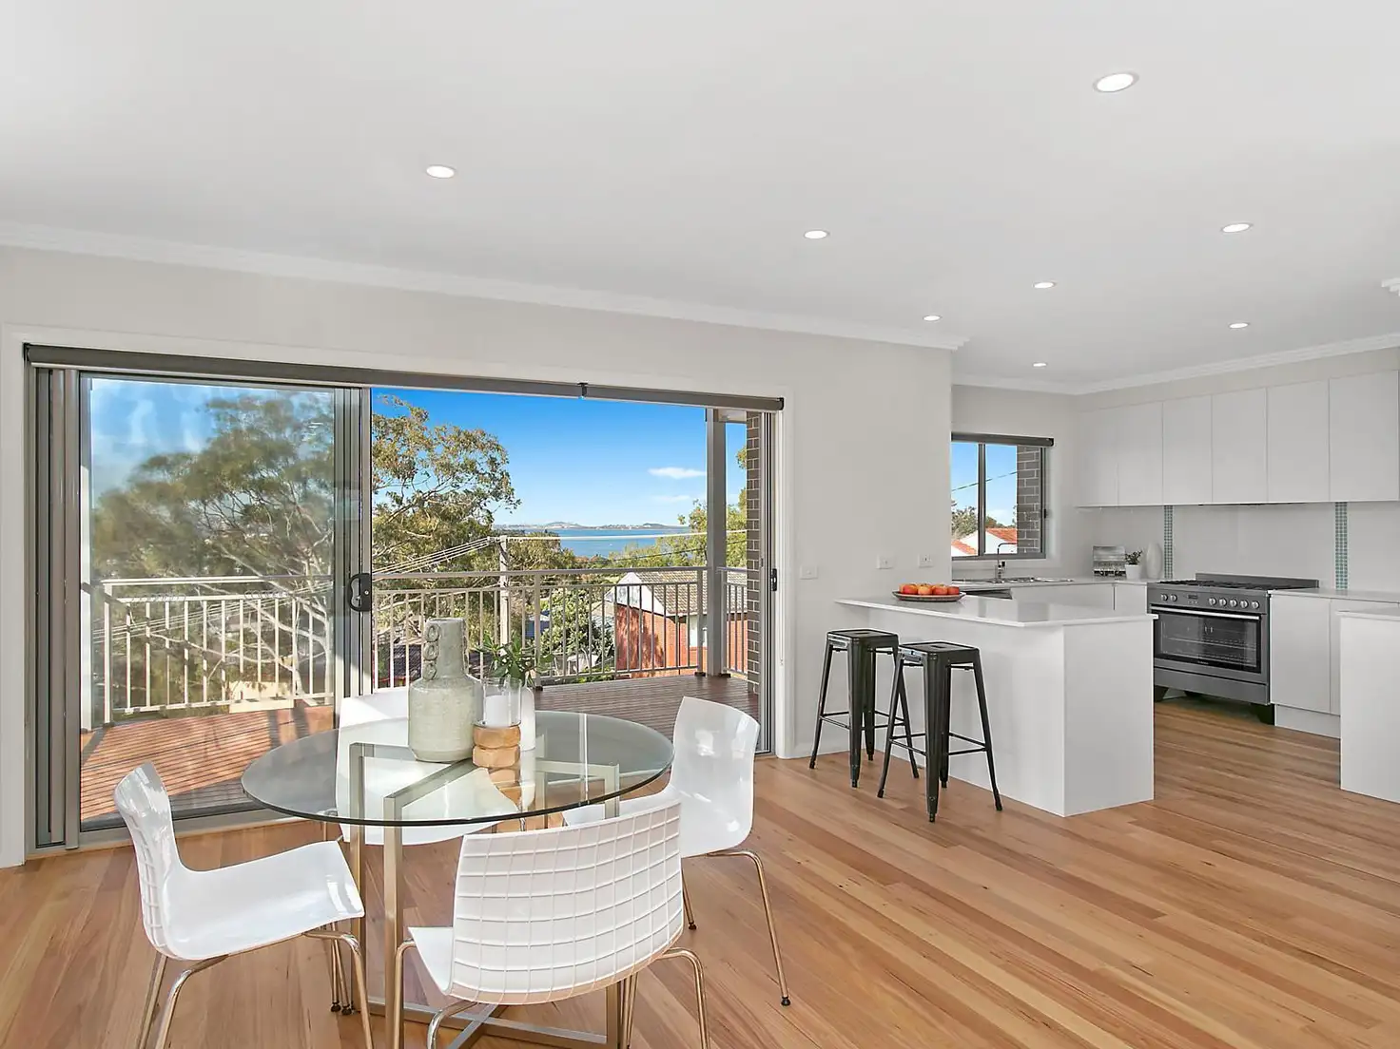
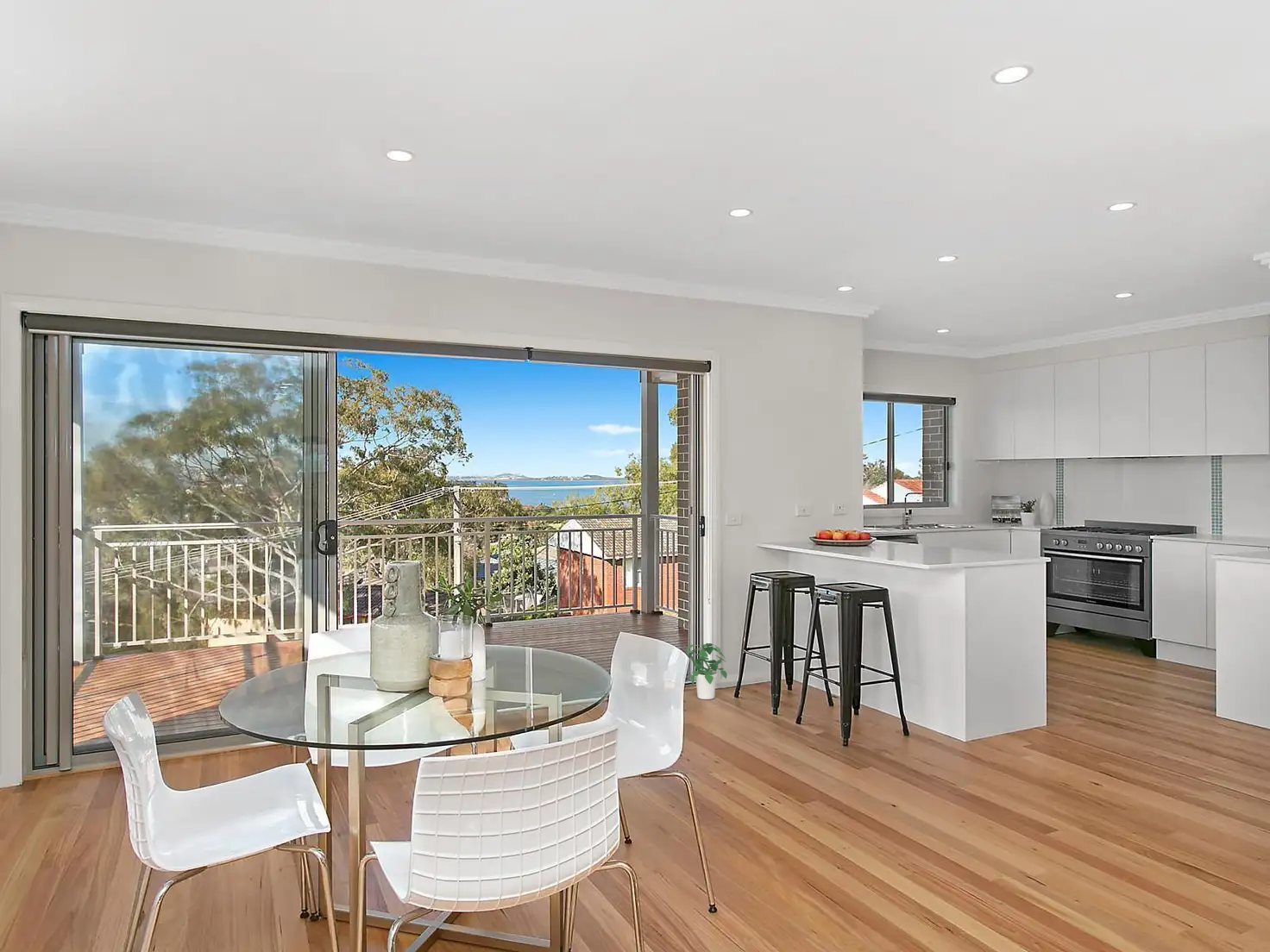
+ potted plant (706, 669)
